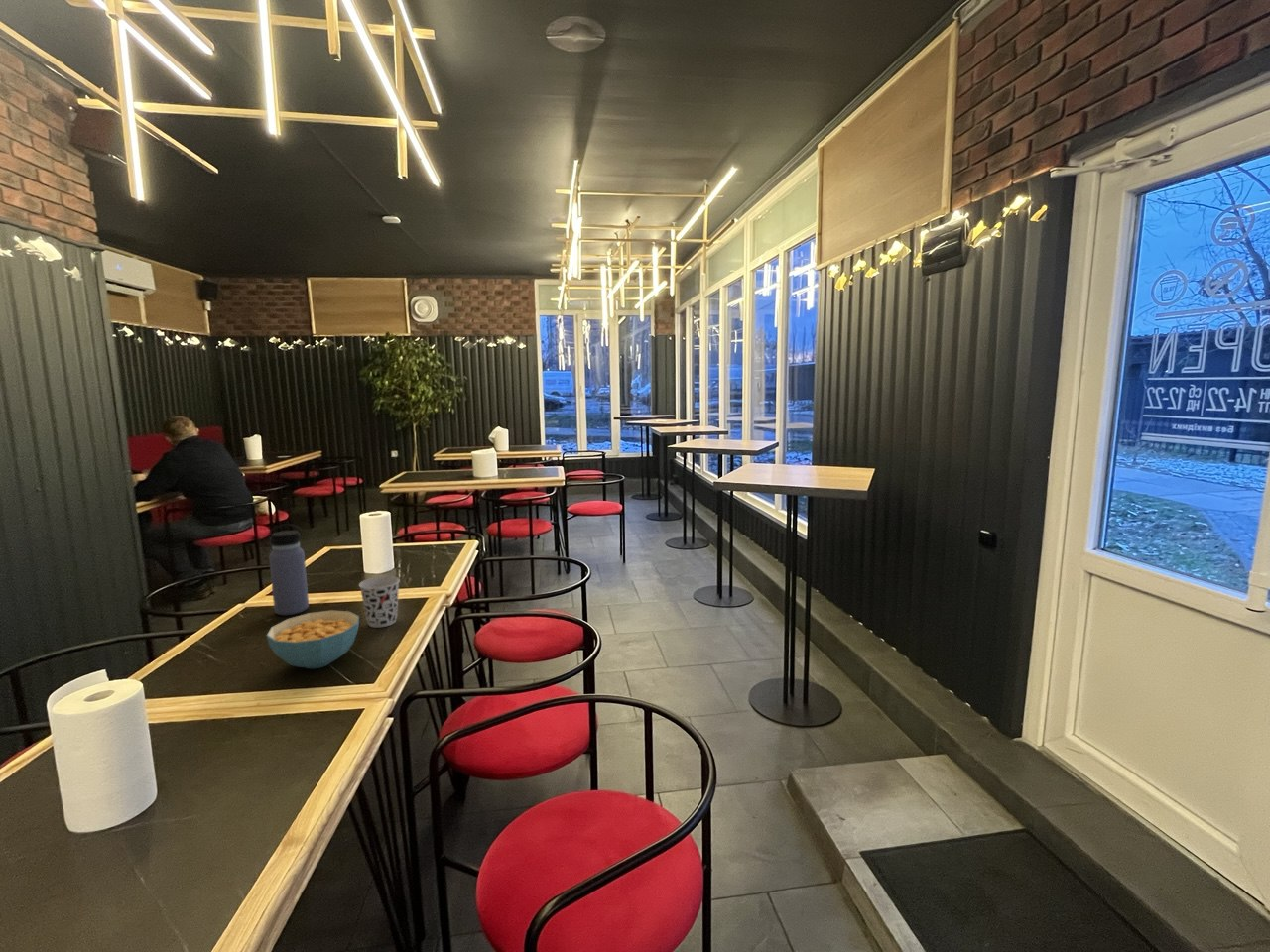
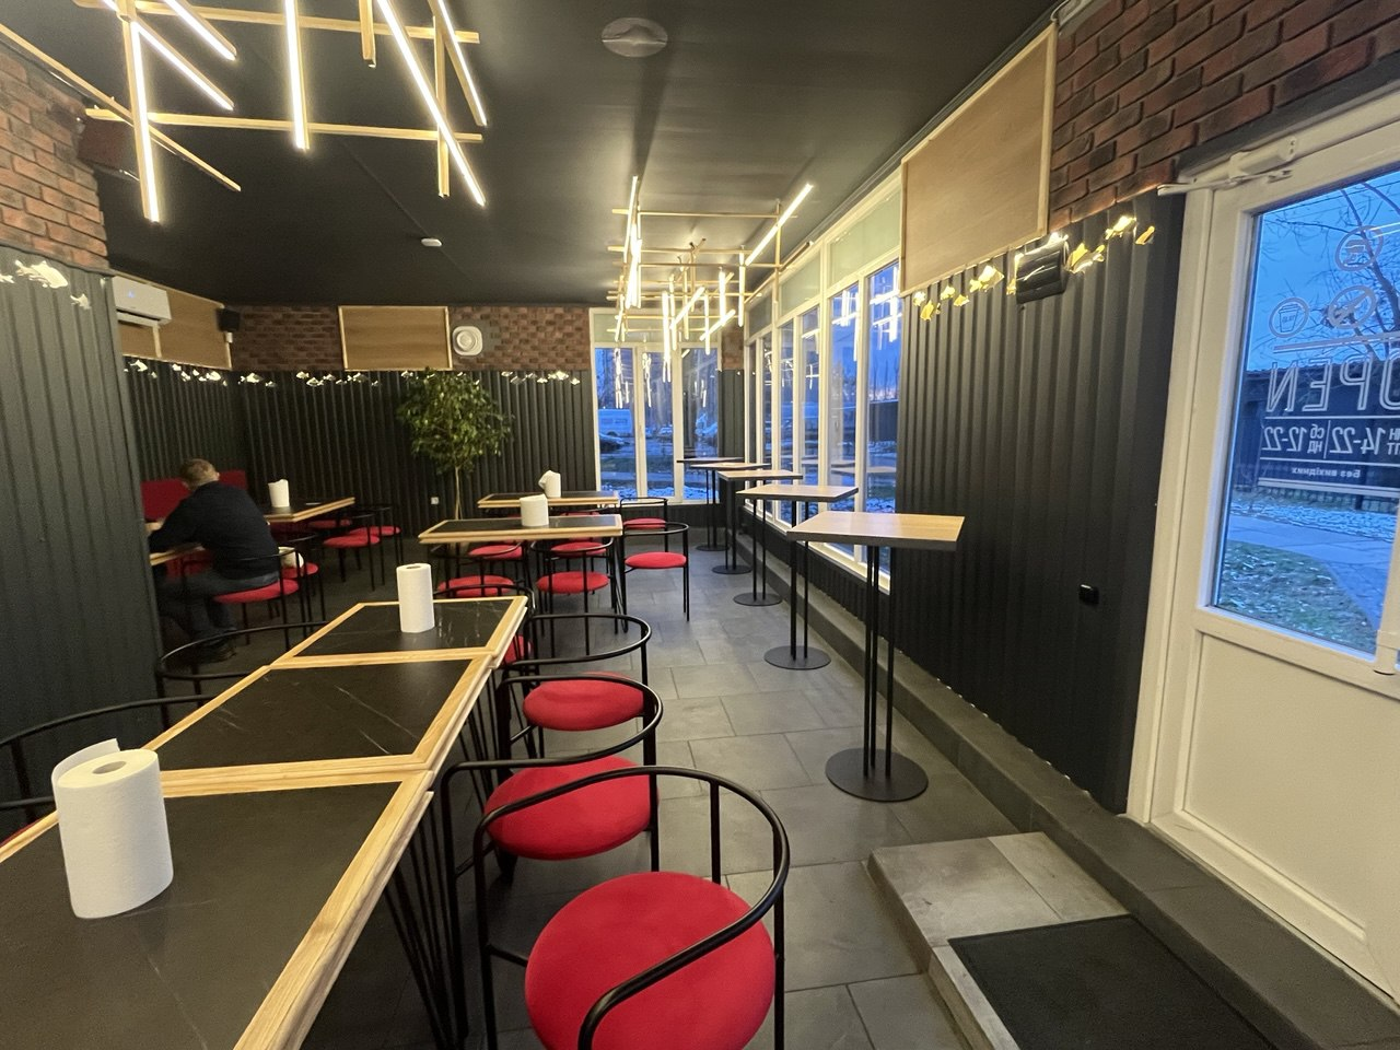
- cereal bowl (316, 644)
- water bottle (288, 566)
- cup (380, 602)
